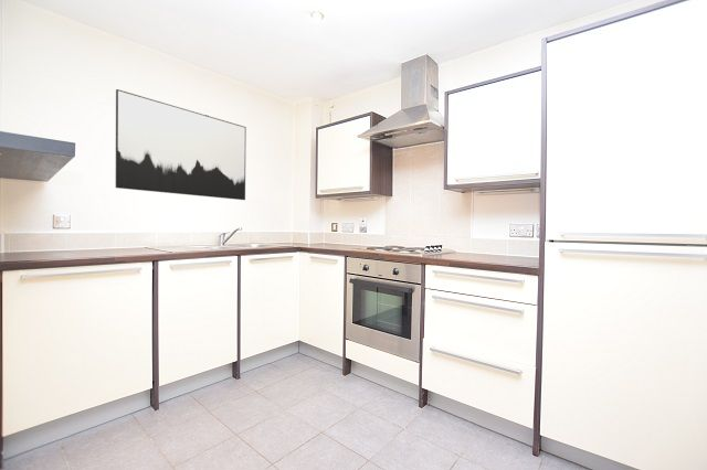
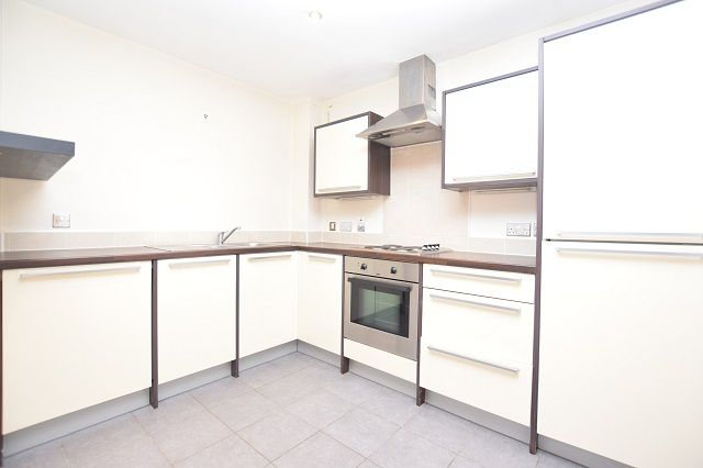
- wall art (190, 152)
